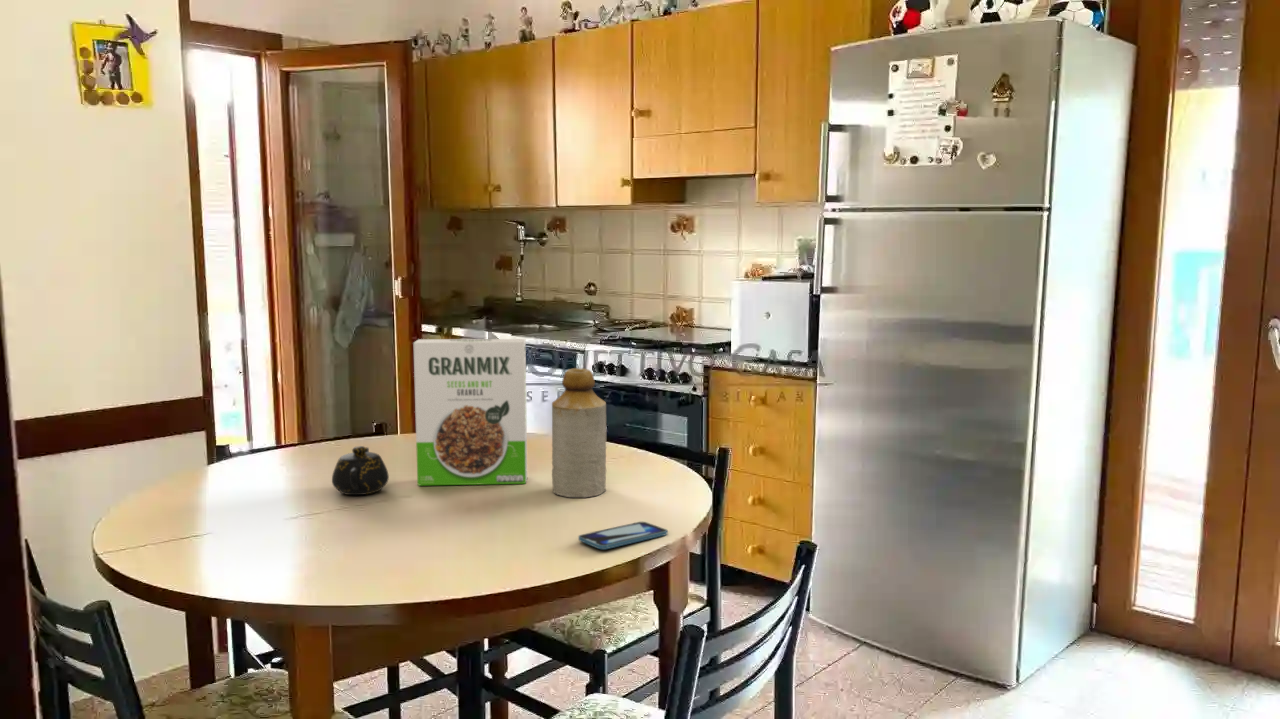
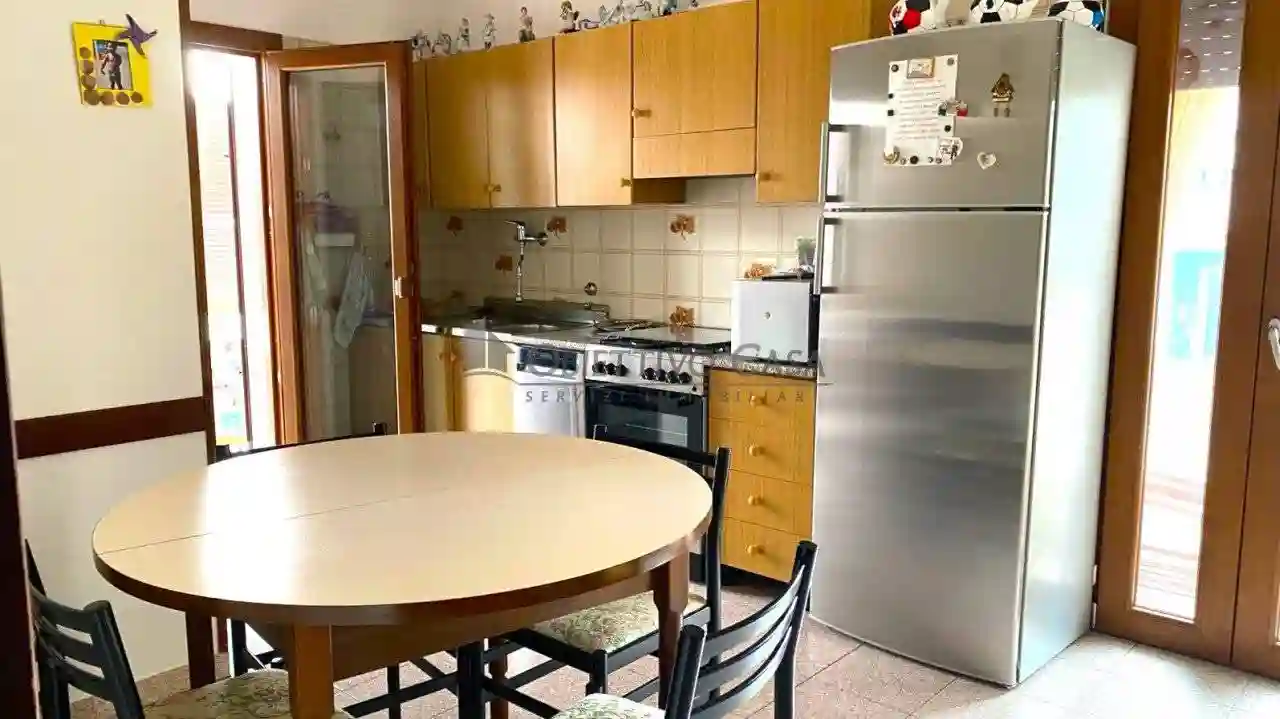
- cereal box (472, 411)
- teapot (360, 468)
- bottle (579, 430)
- smartphone (623, 535)
